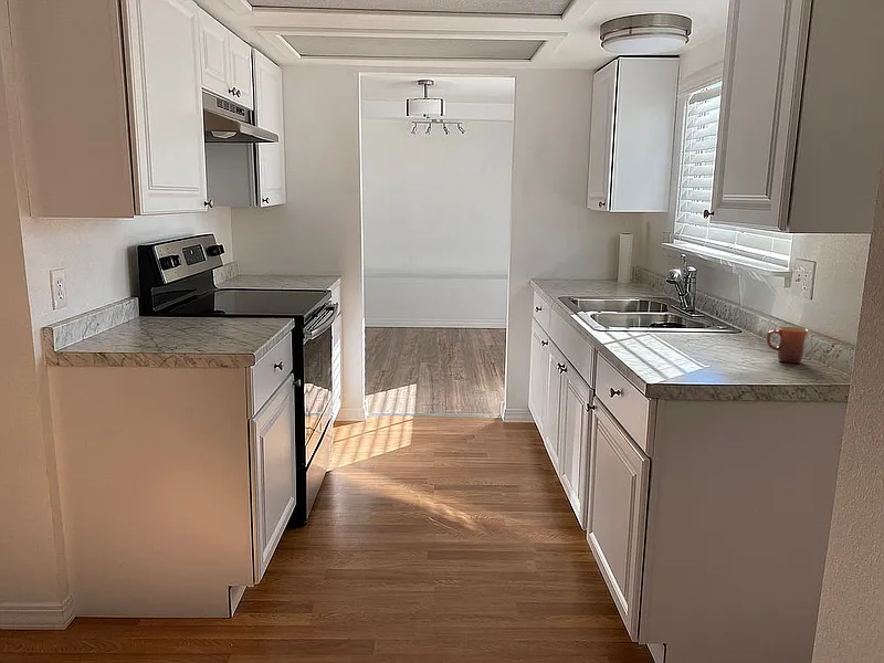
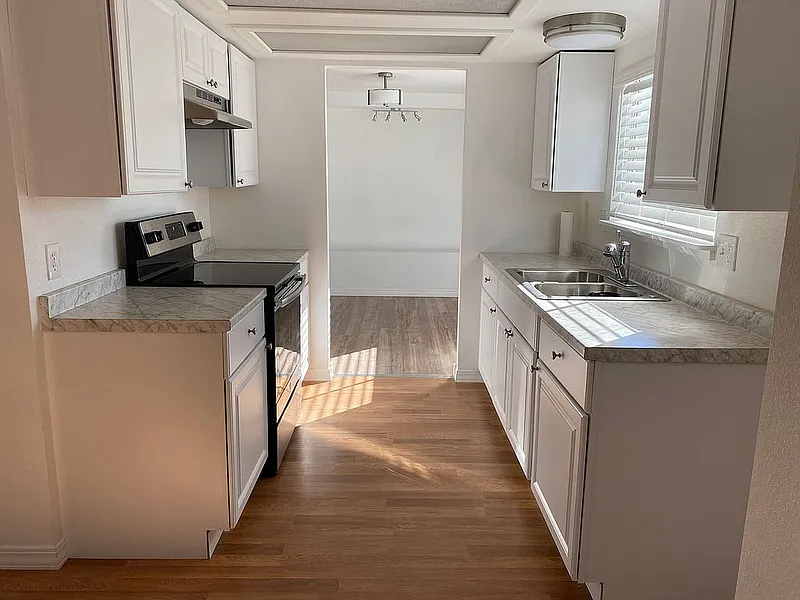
- mug (786, 345)
